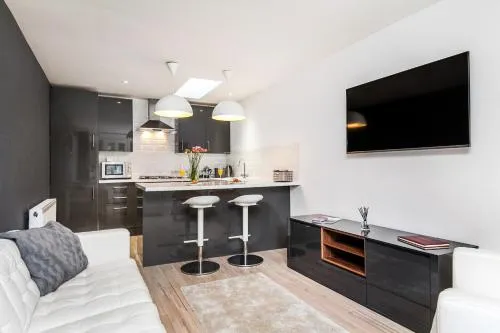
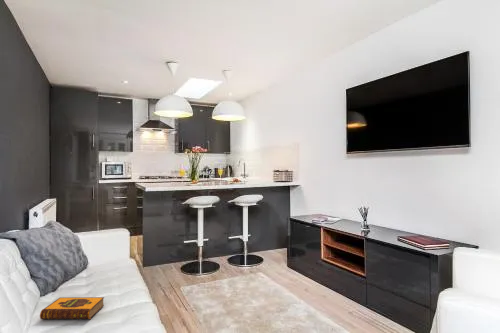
+ hardback book (73, 308)
